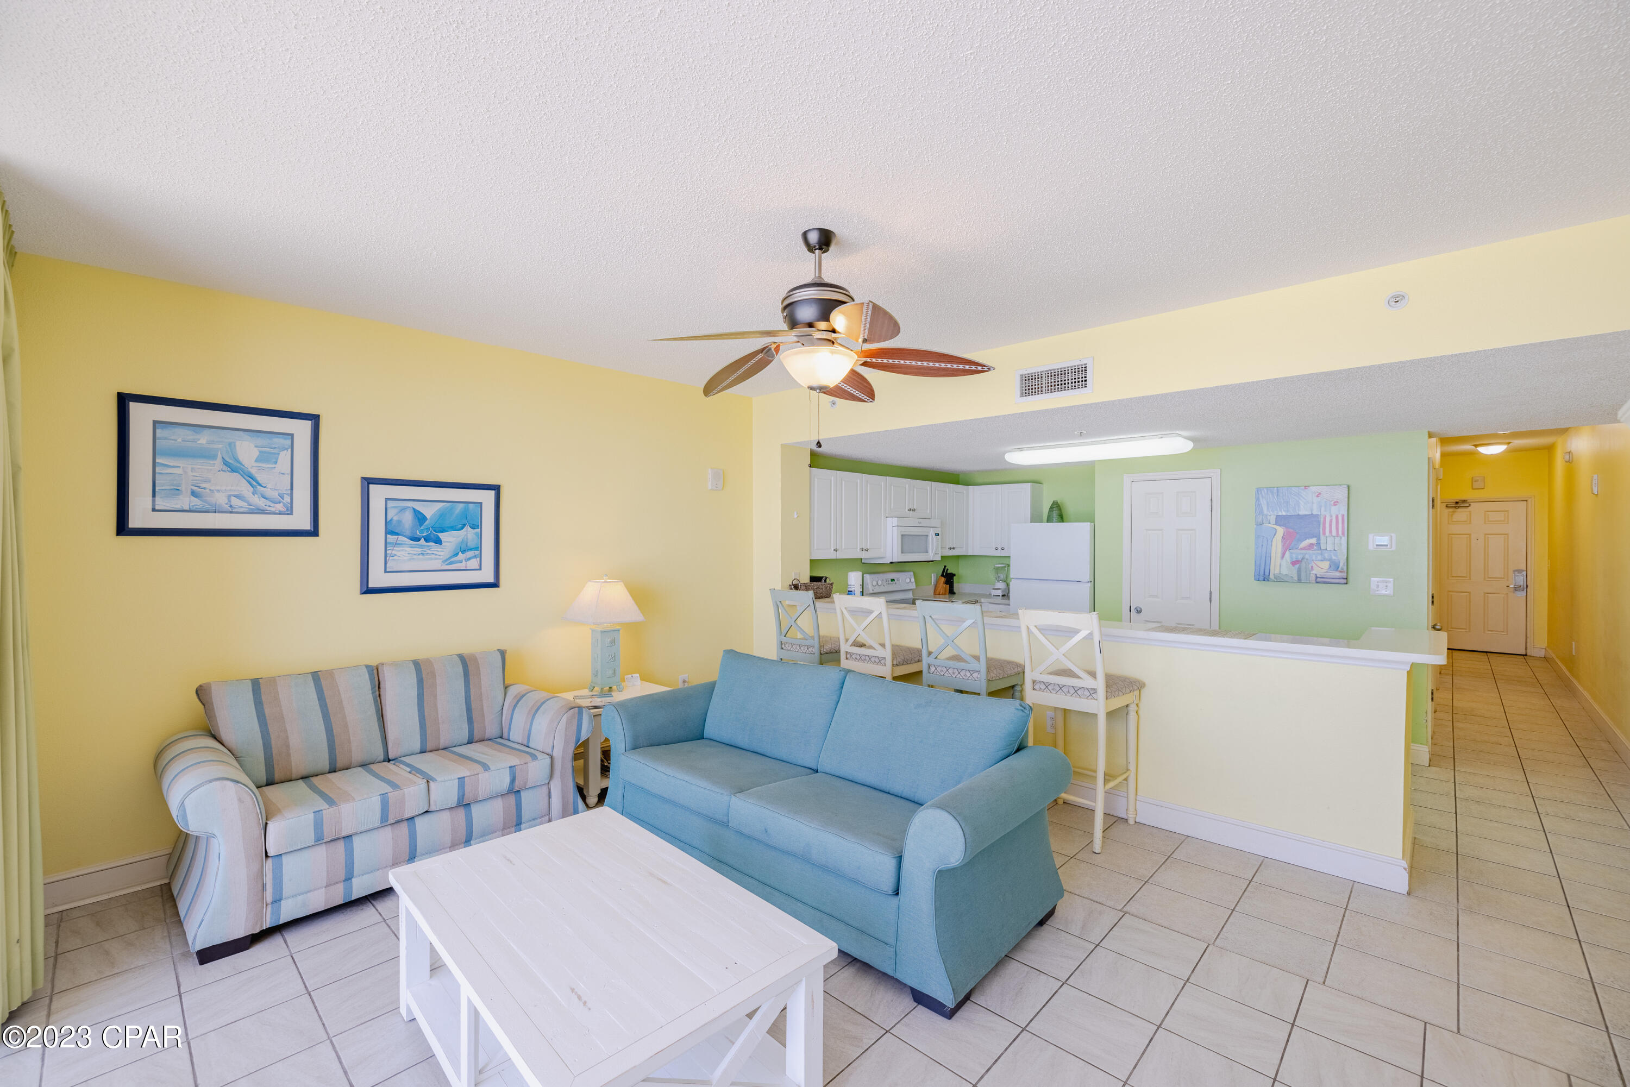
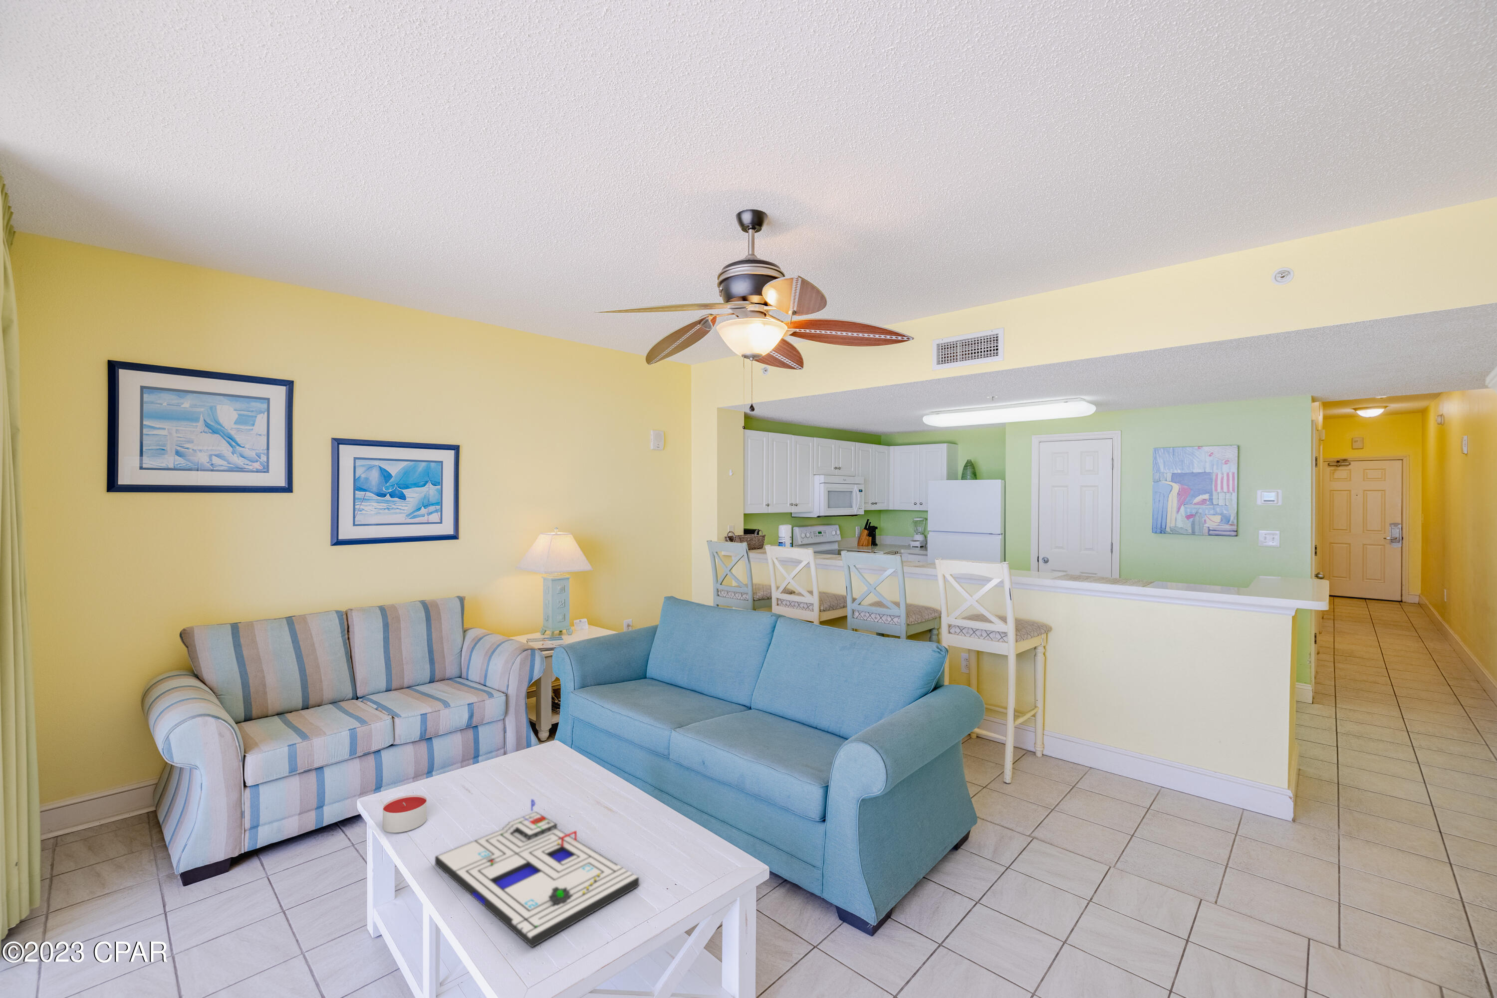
+ board game (534, 854)
+ candle (404, 812)
